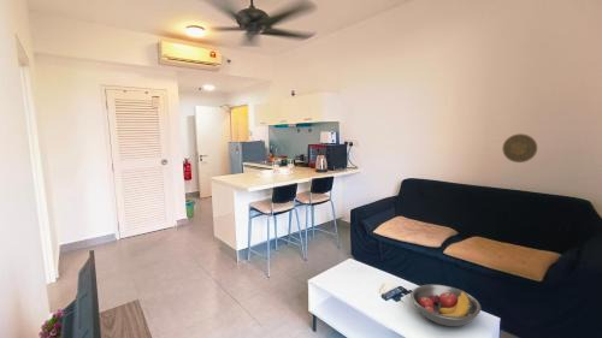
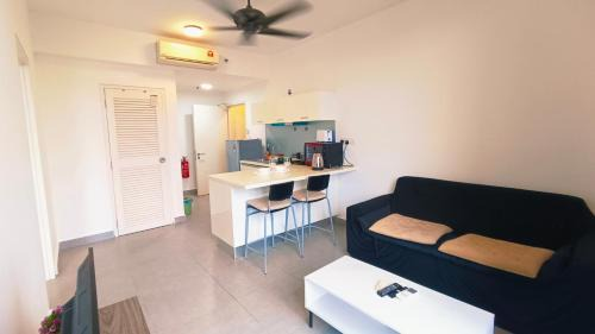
- fruit bowl (443, 306)
- decorative plate (519, 148)
